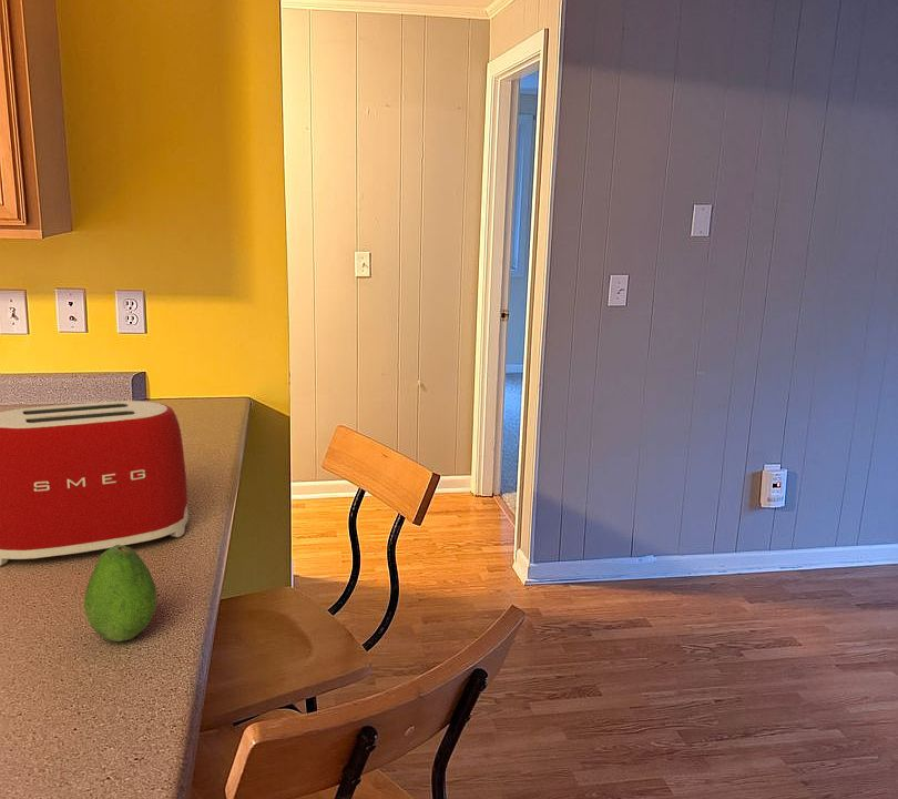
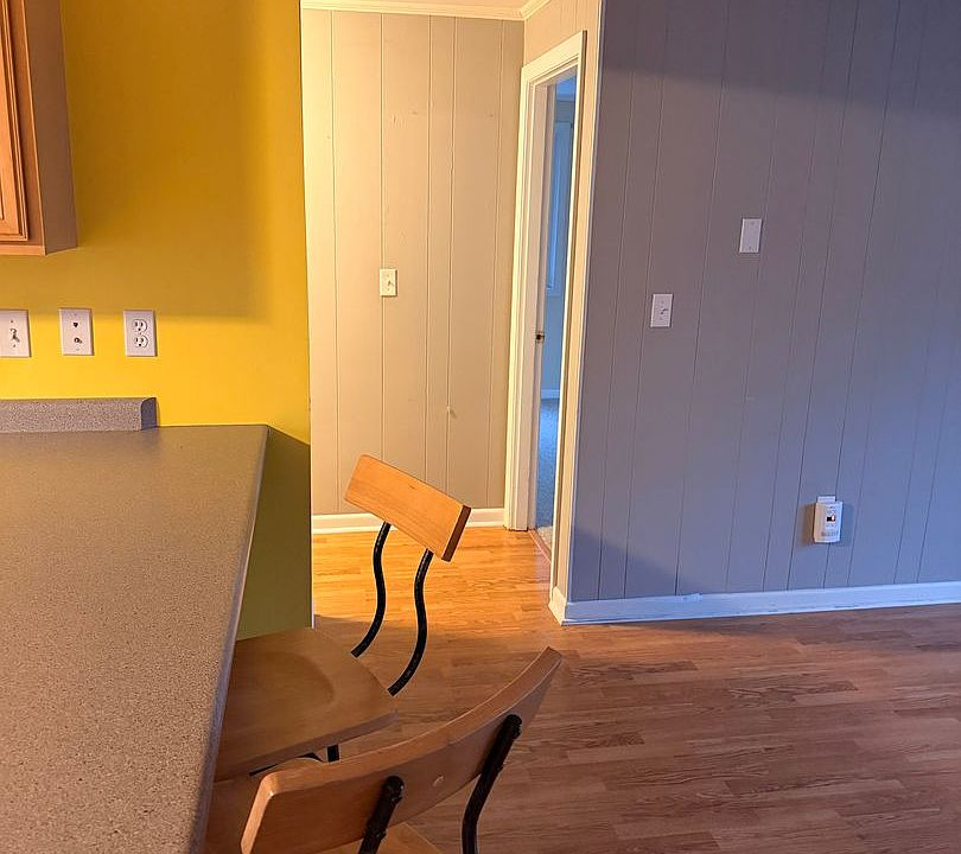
- fruit (121, 591)
- toaster (78, 475)
